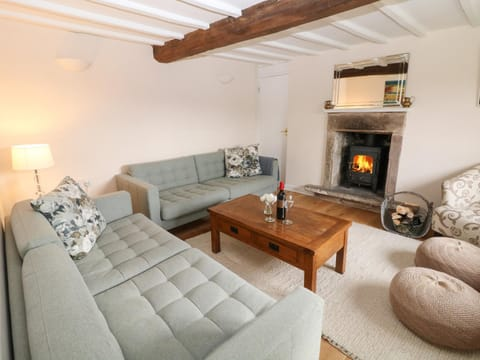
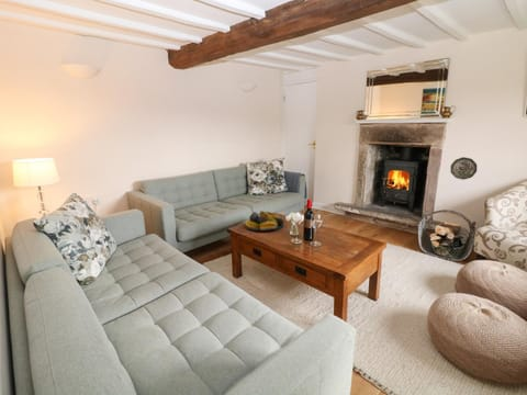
+ decorative plate (463, 168)
+ fruit bowl (264, 218)
